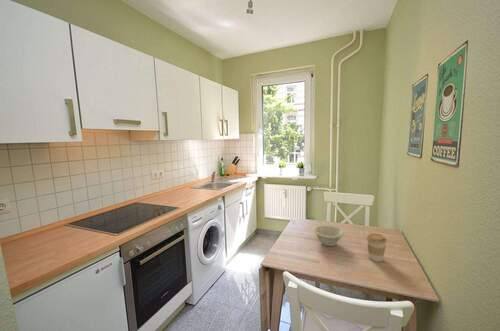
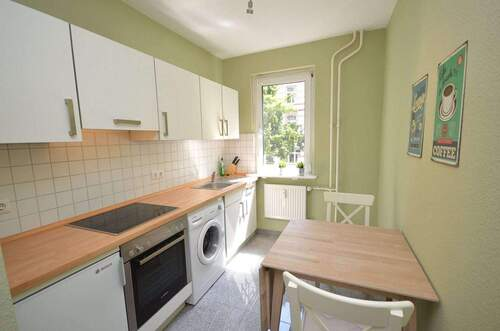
- bowl (328, 236)
- coffee cup (375, 246)
